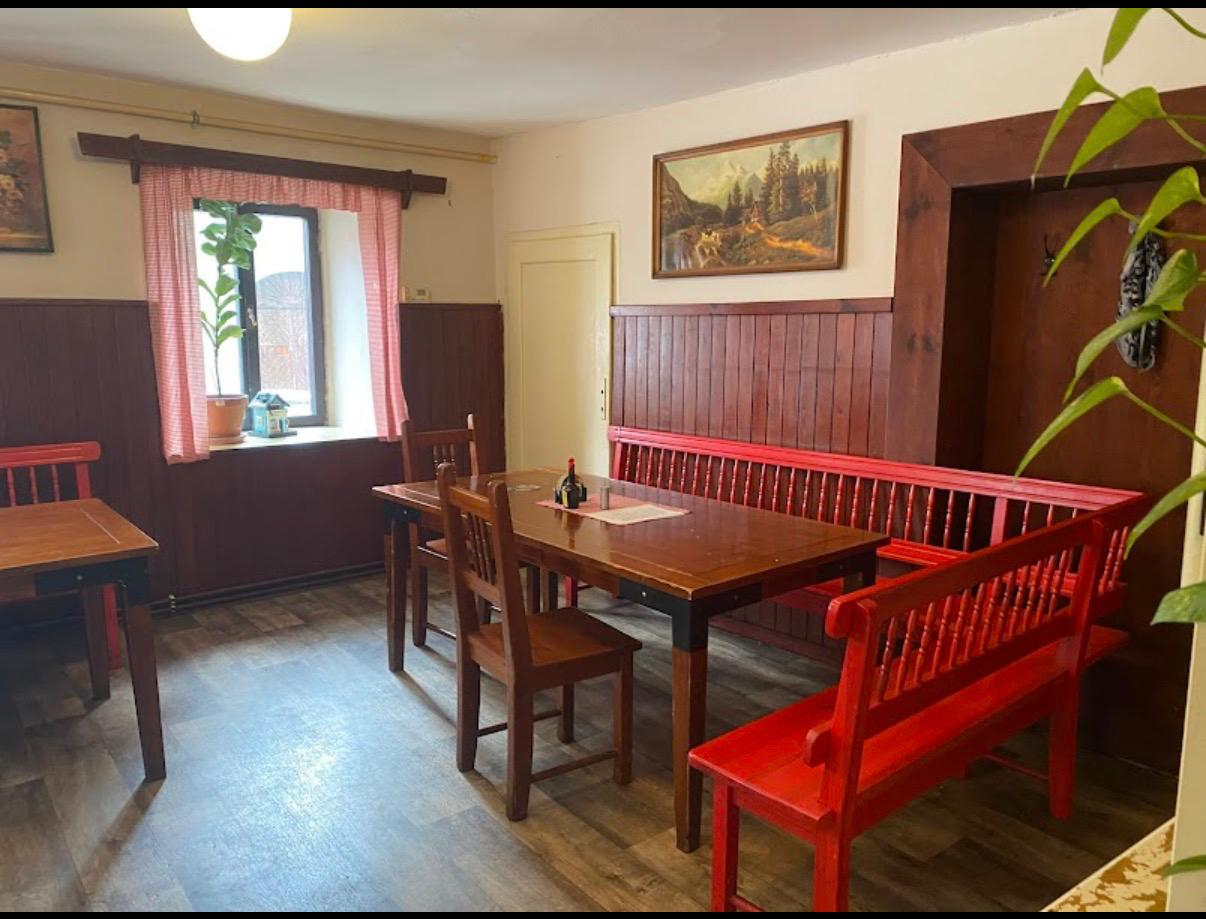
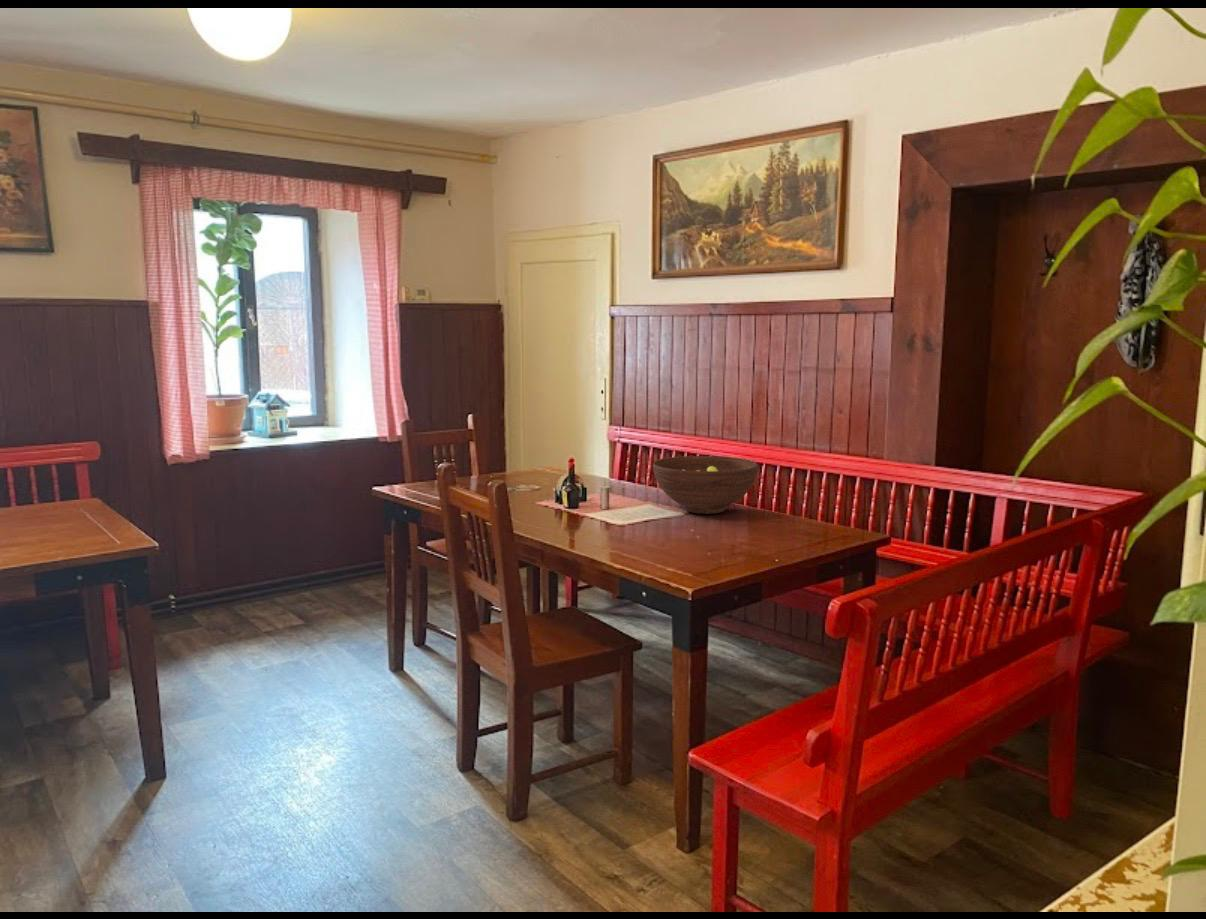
+ fruit bowl (704, 487)
